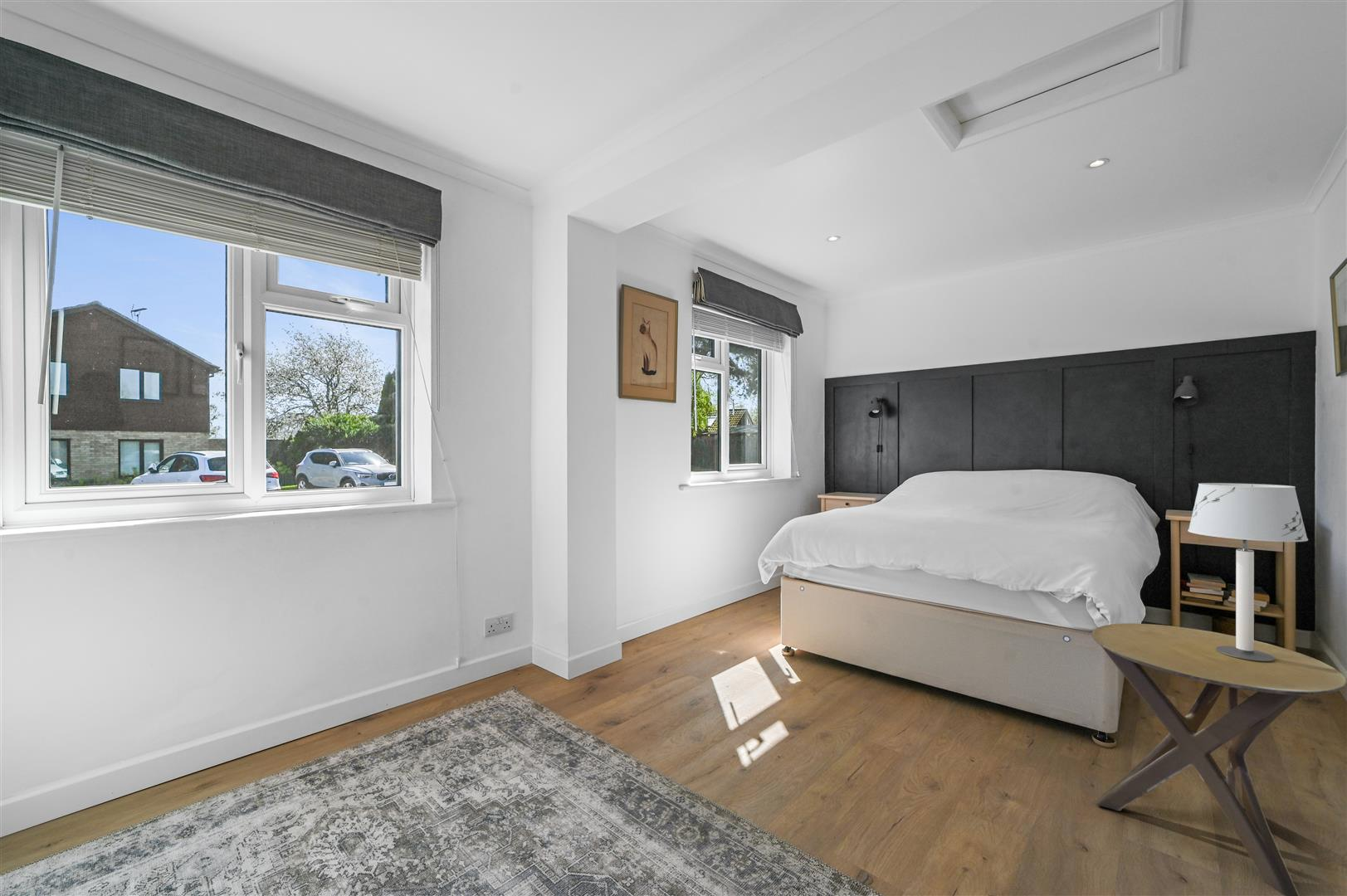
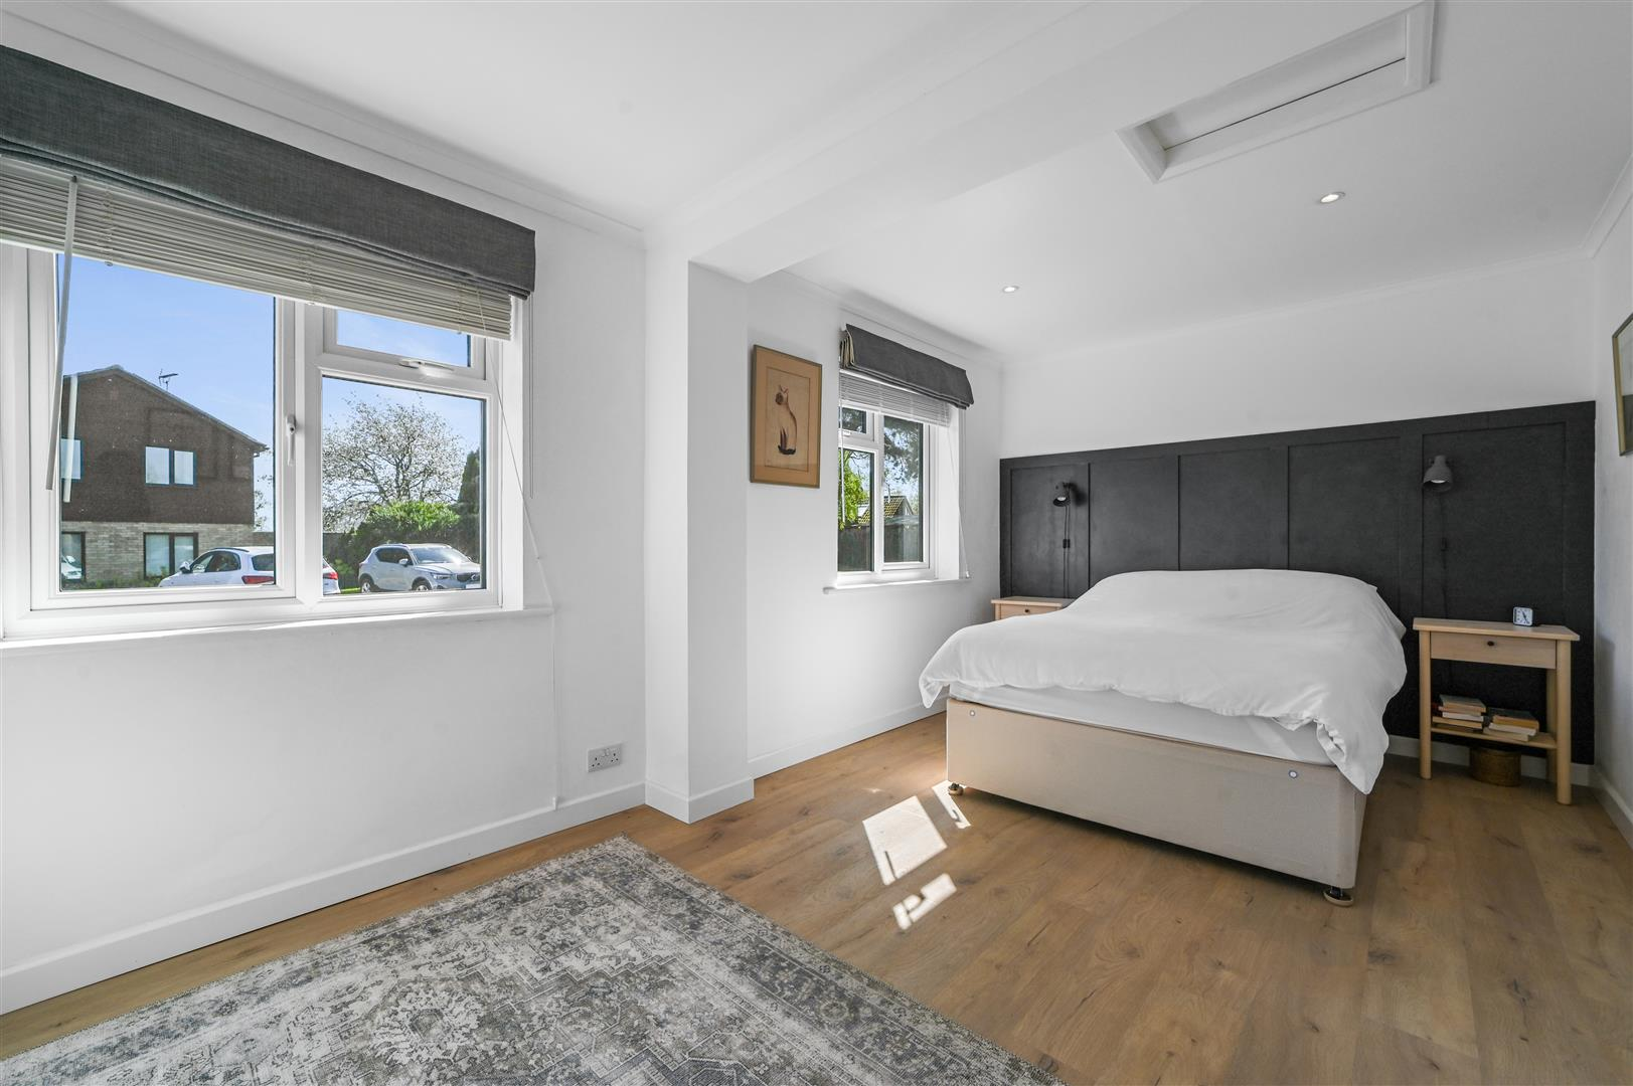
- side table (1205, 741)
- table lamp (1244, 567)
